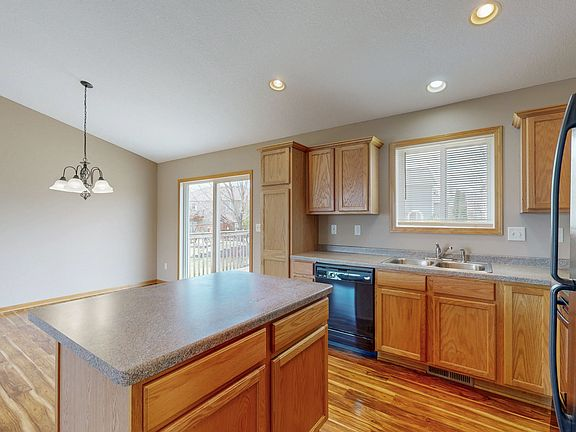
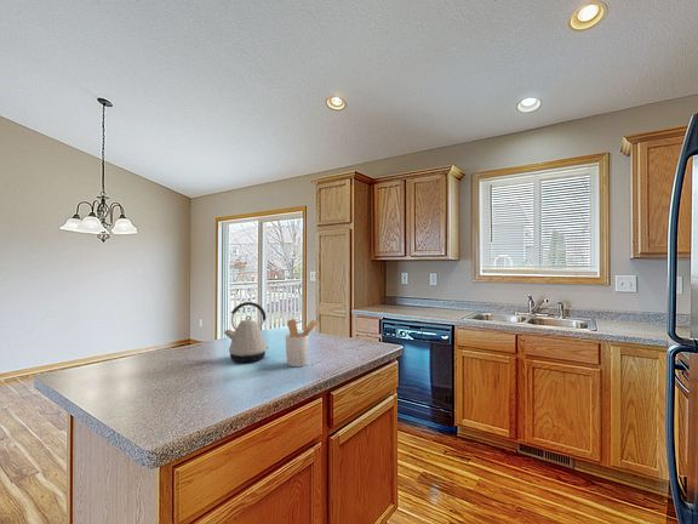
+ utensil holder (302, 341)
+ kettle (246, 330)
